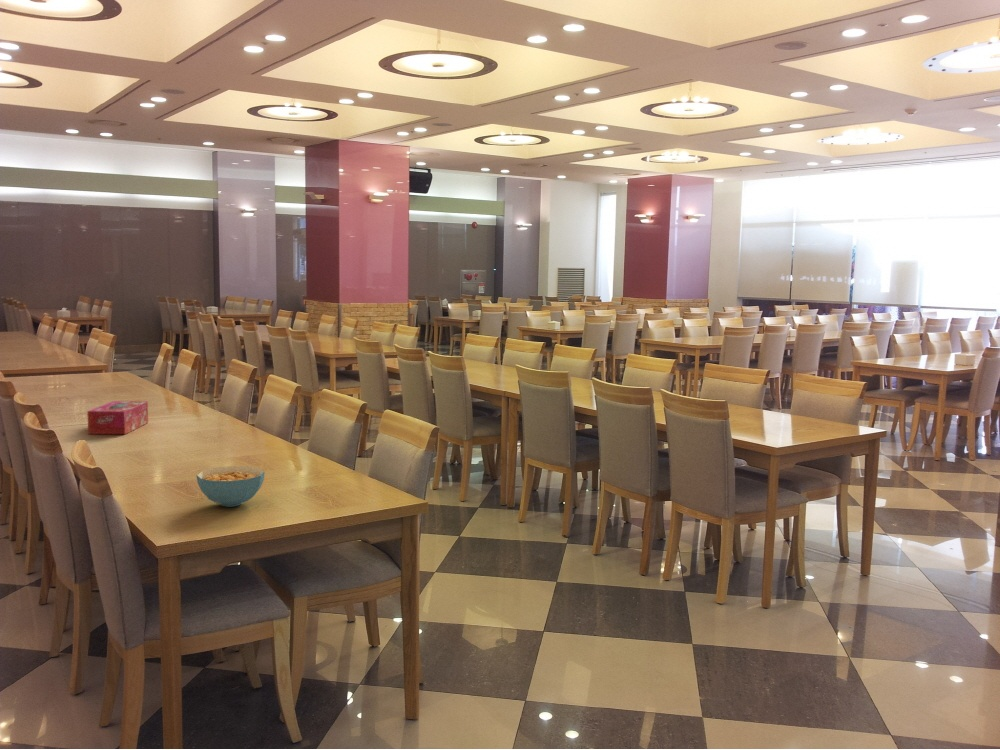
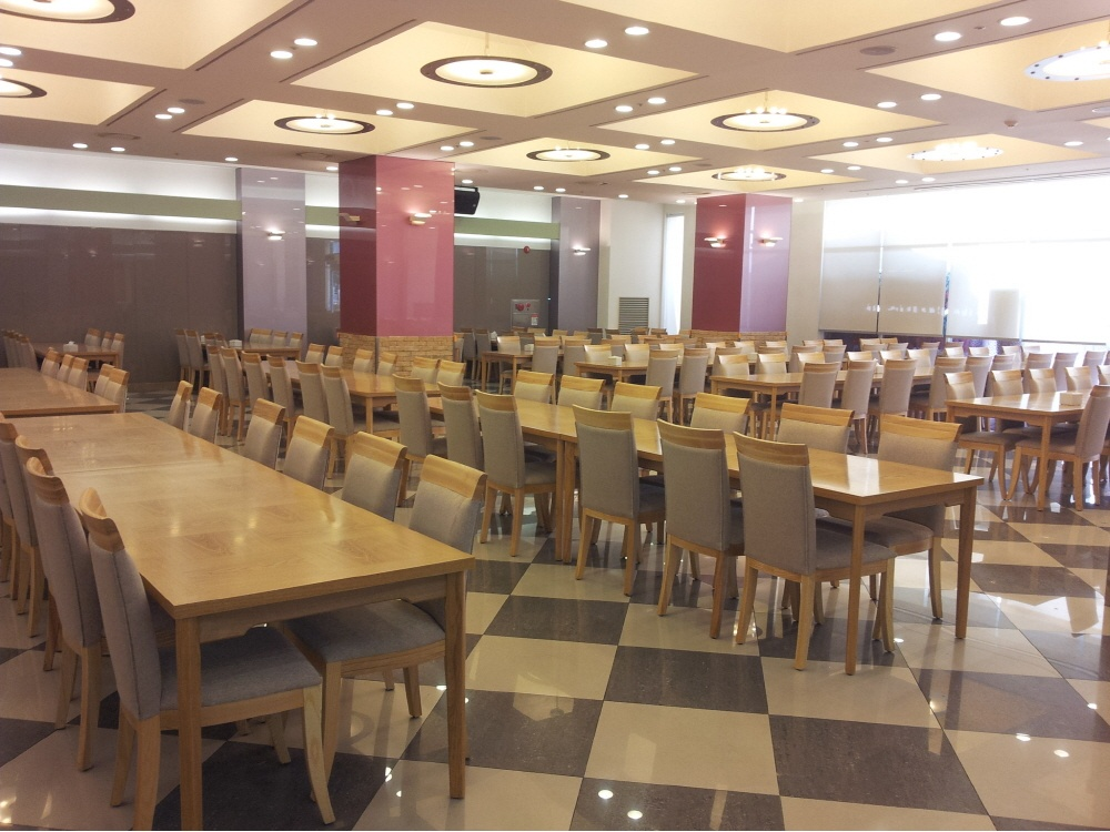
- tissue box (119, 417)
- cereal bowl (231, 488)
